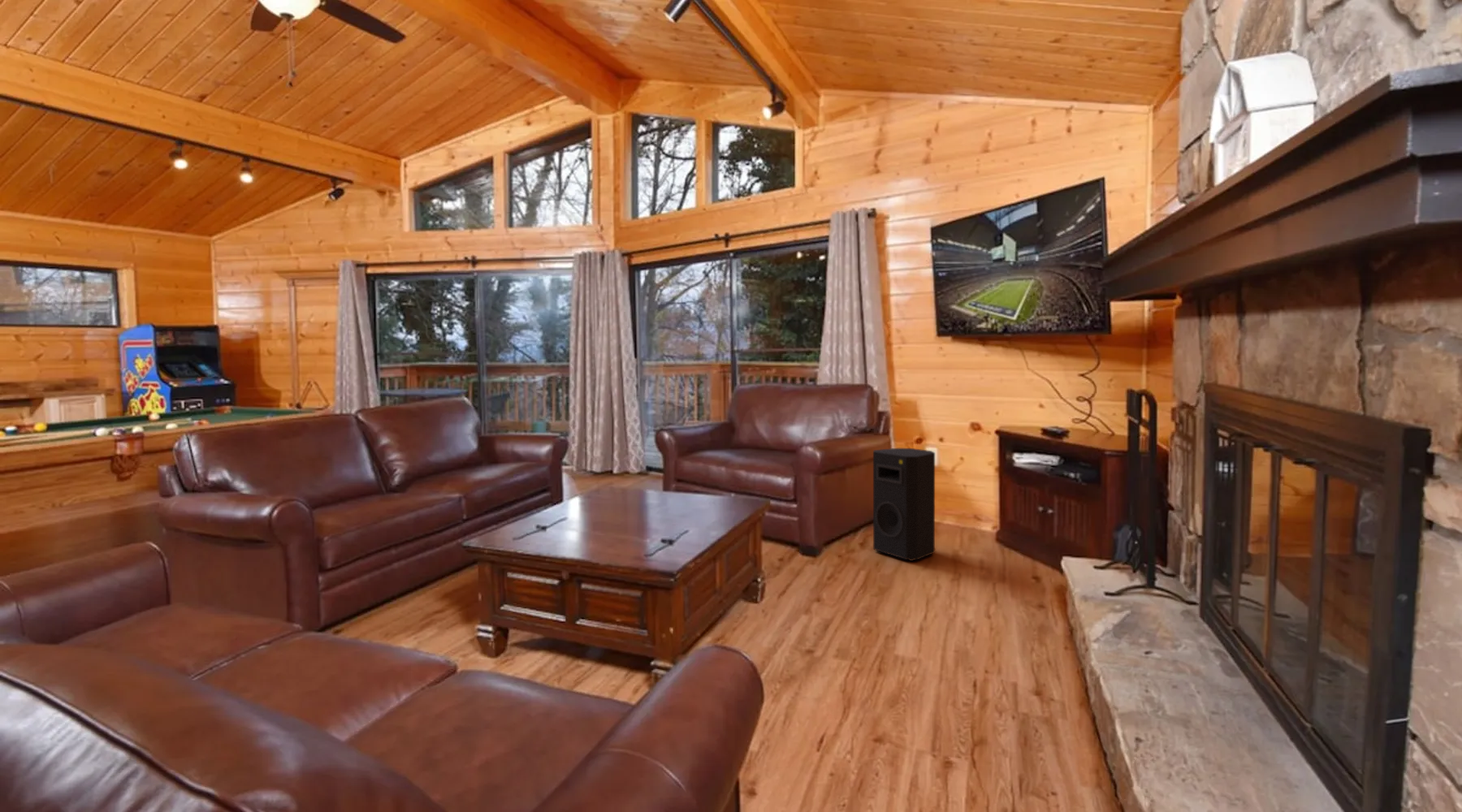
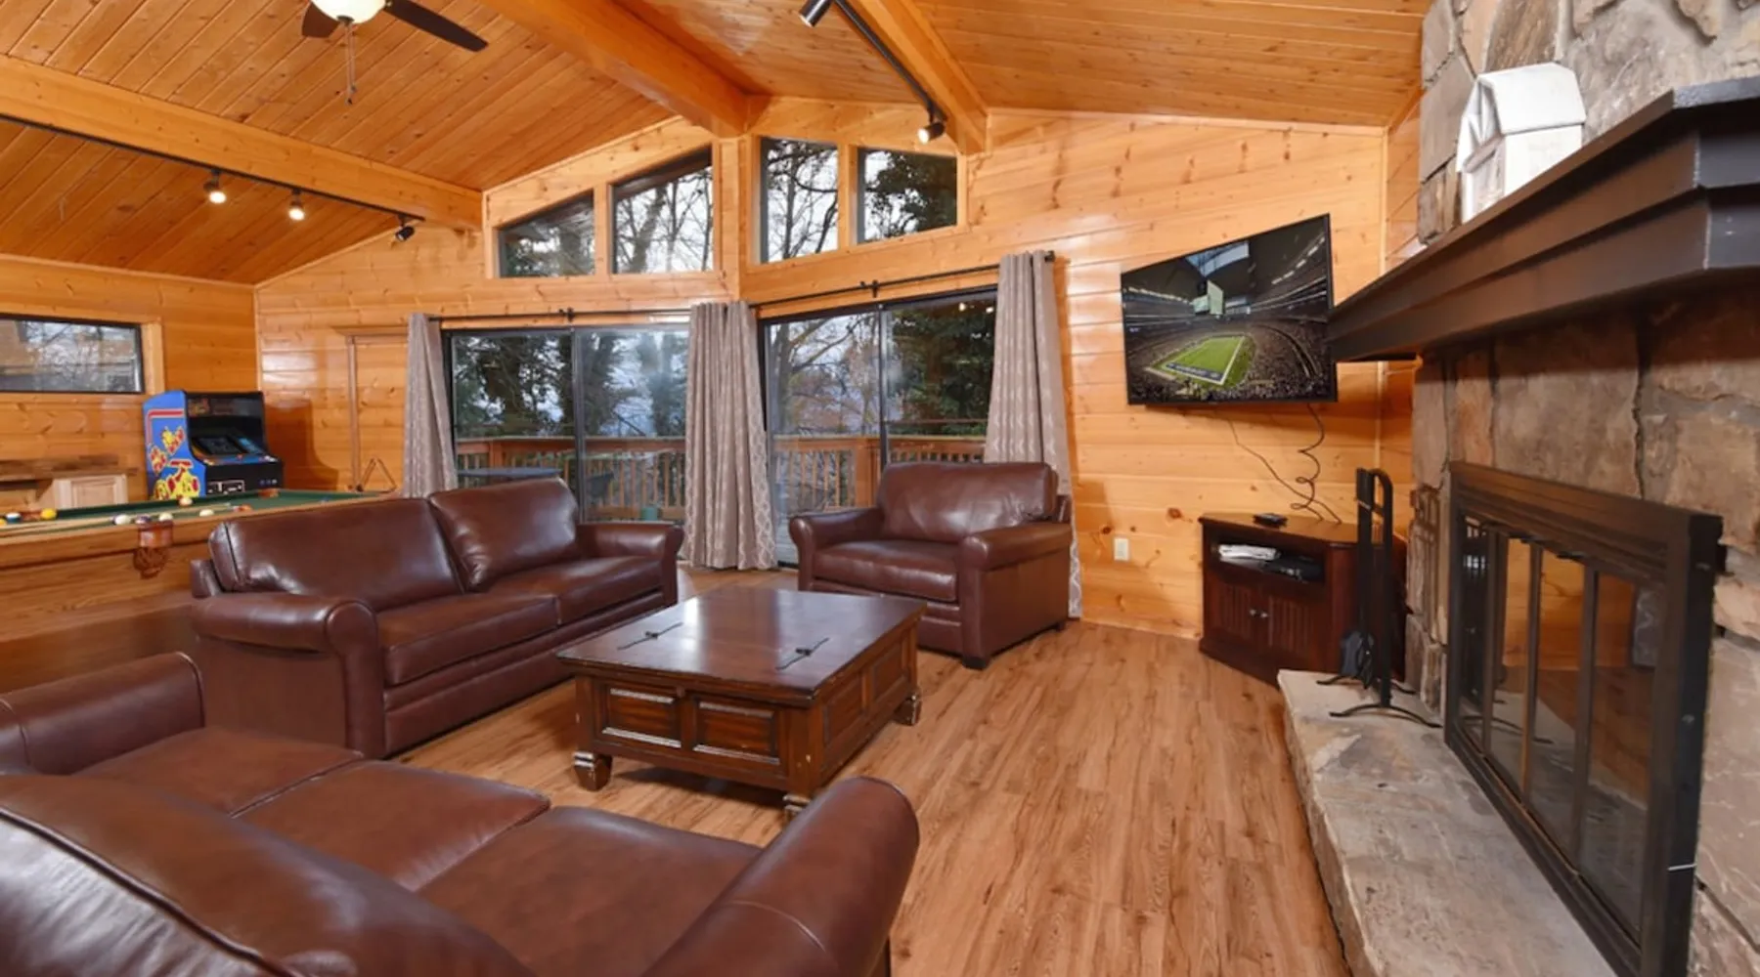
- speaker (905, 503)
